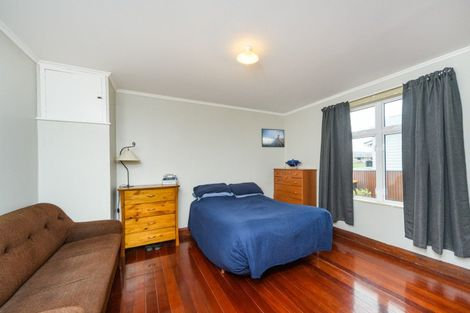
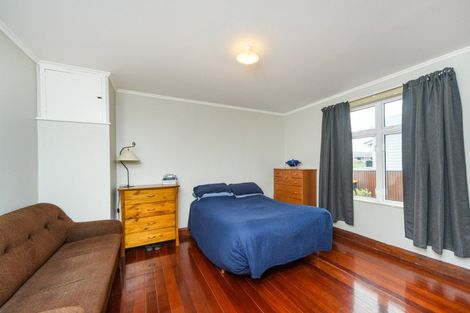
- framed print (273, 138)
